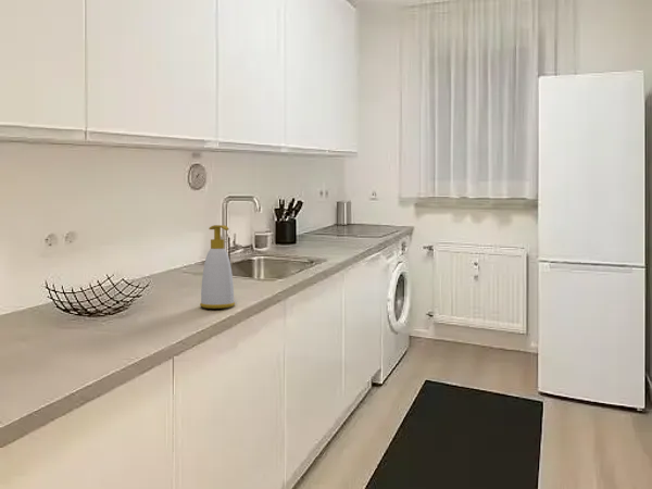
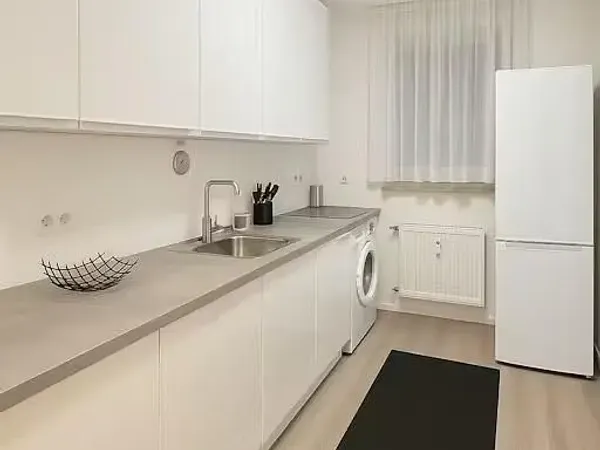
- soap bottle (217, 265)
